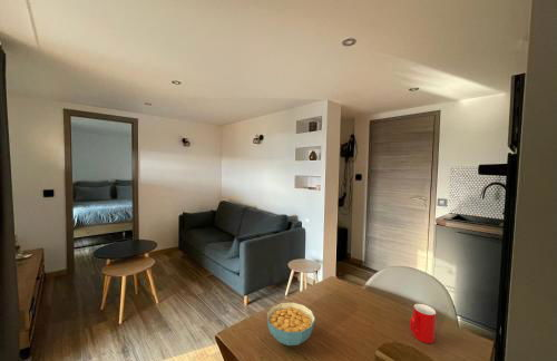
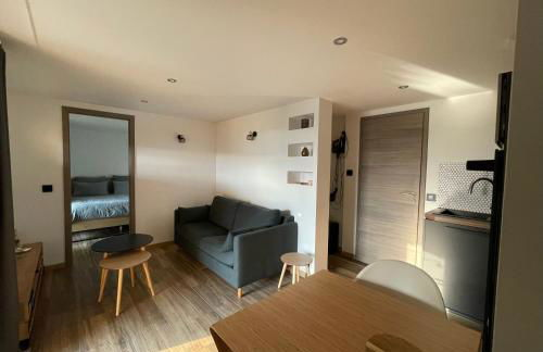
- cup (420, 322)
- cereal bowl (290, 326)
